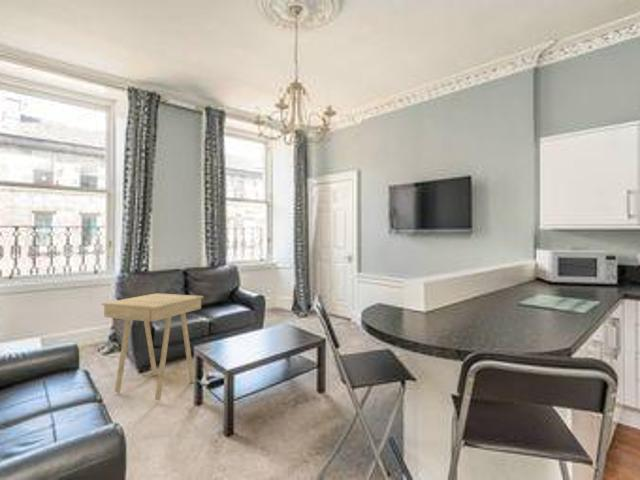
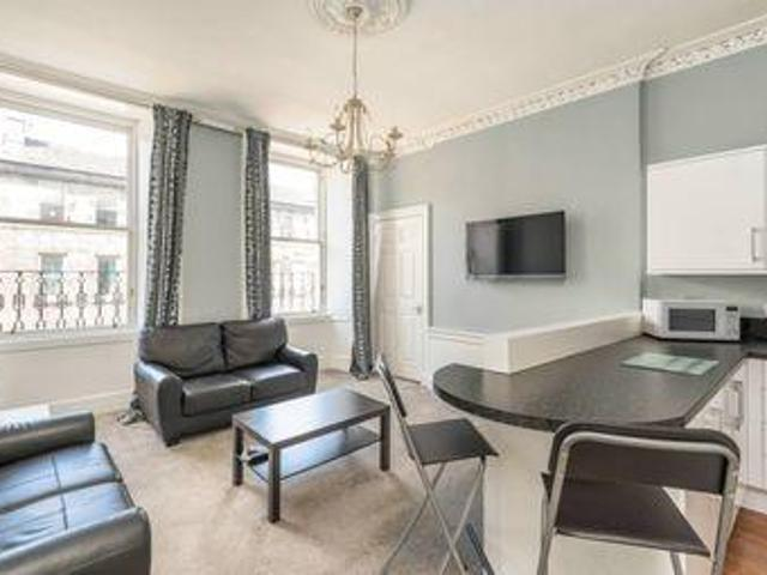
- side table (152, 343)
